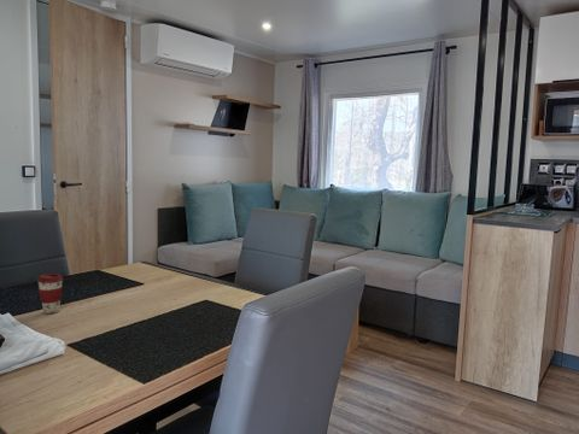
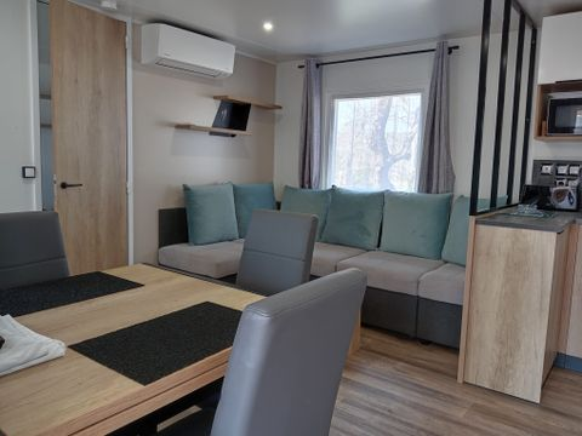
- coffee cup (51, 293)
